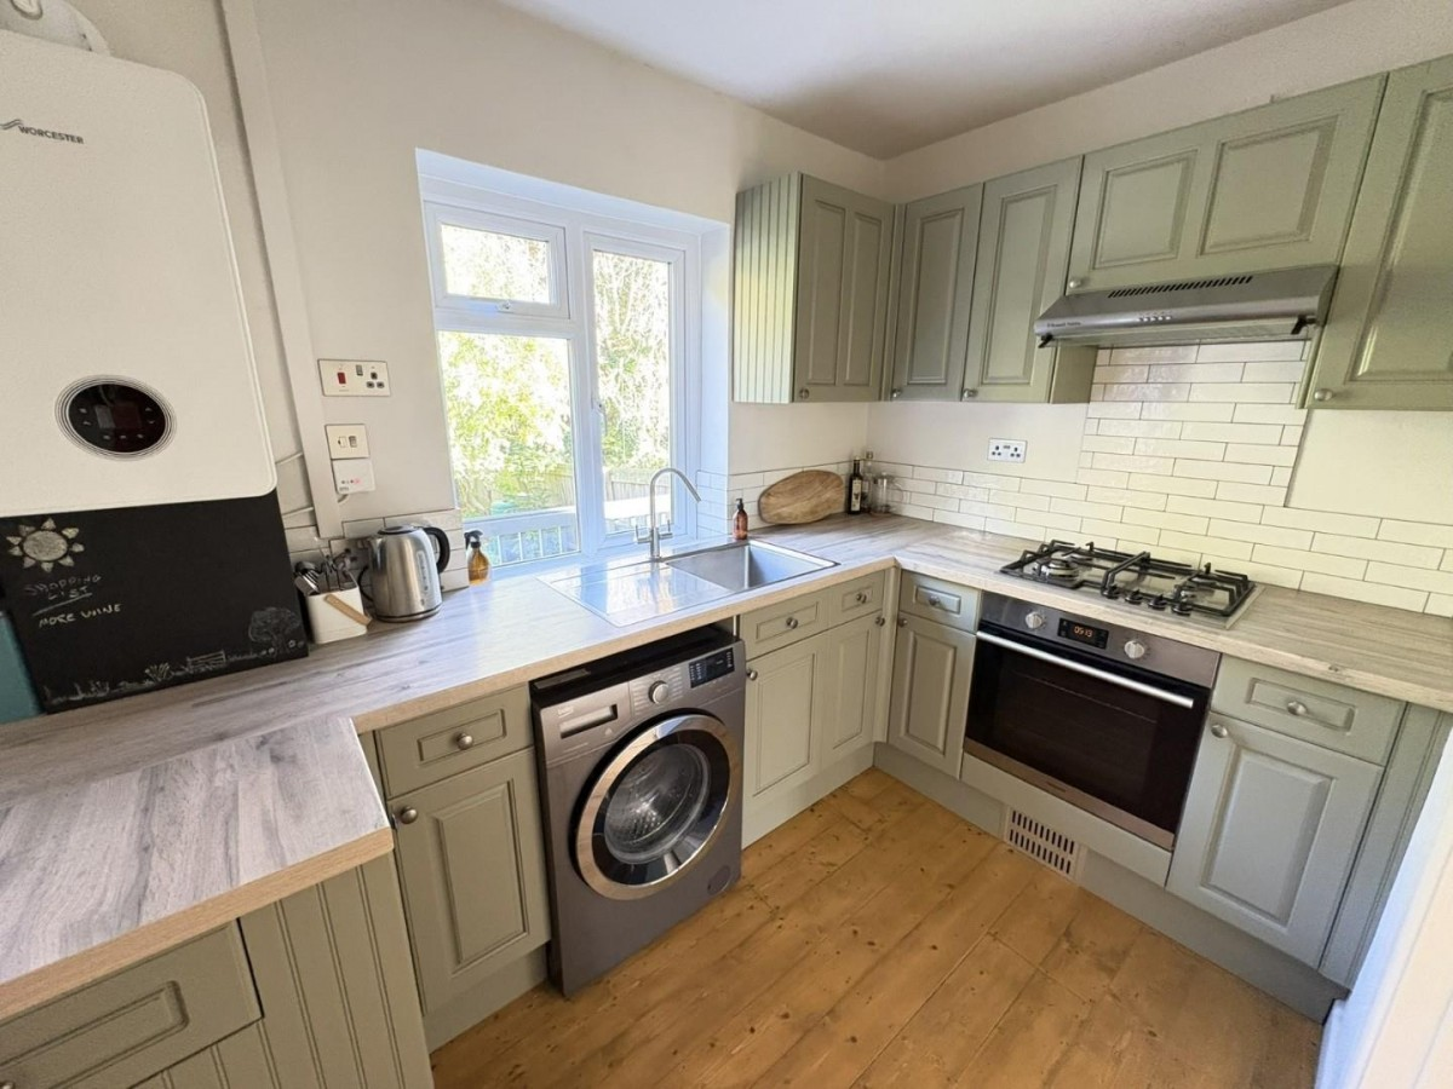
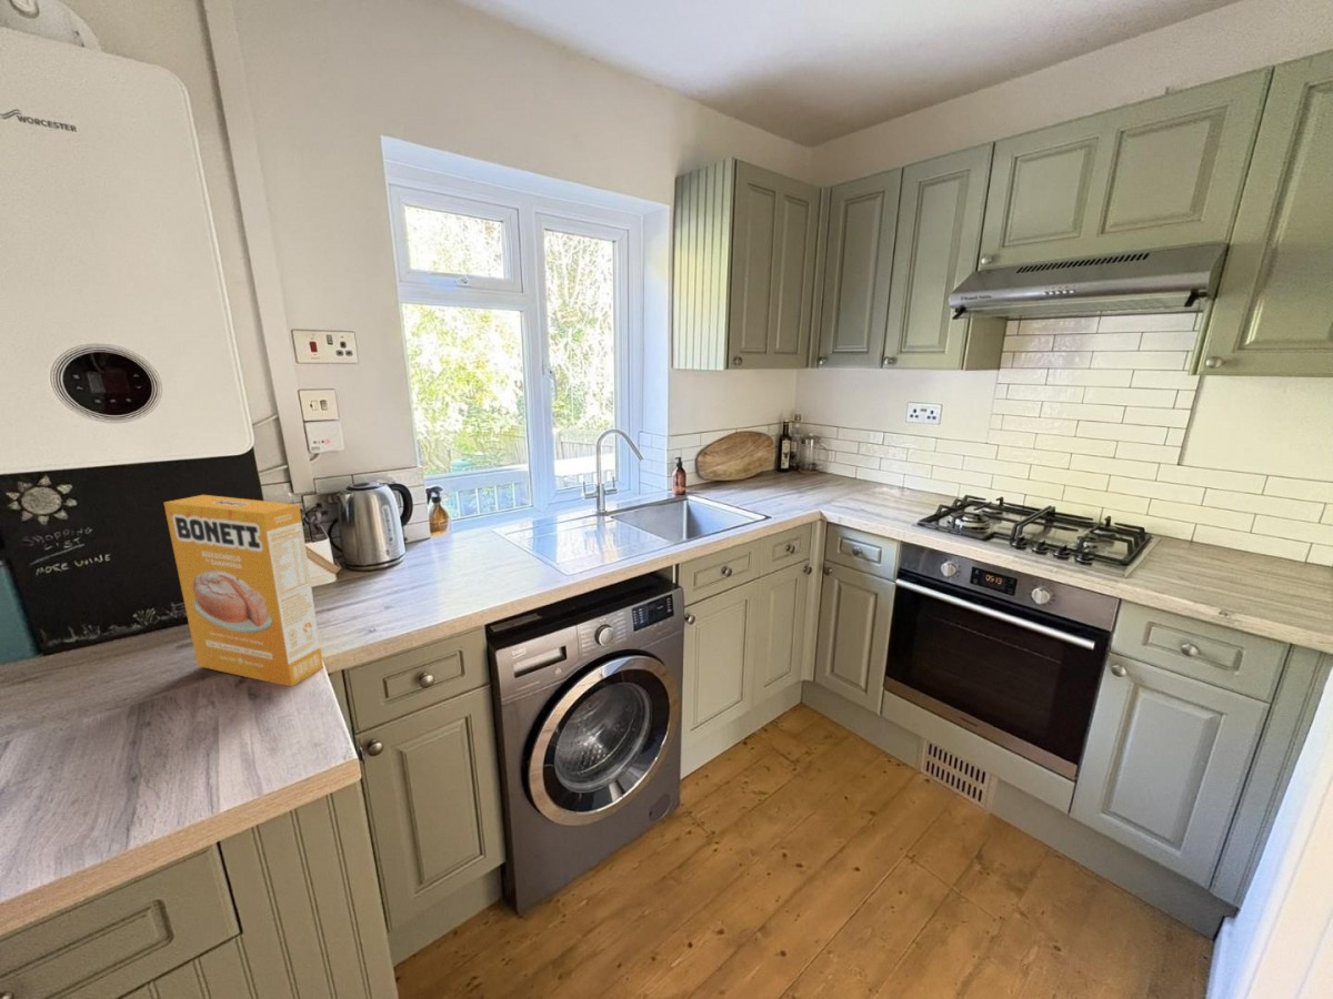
+ cereal box (245, 588)
